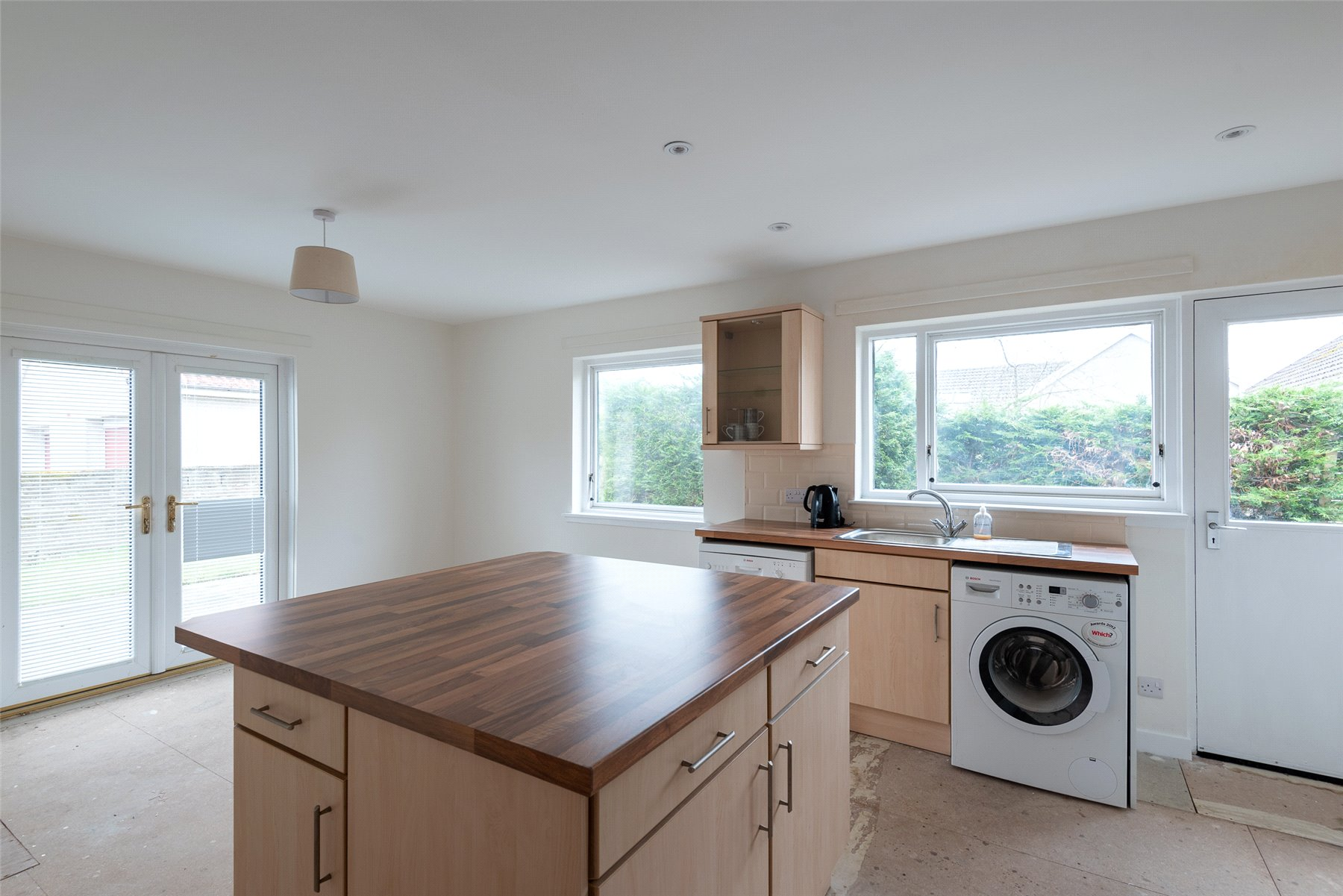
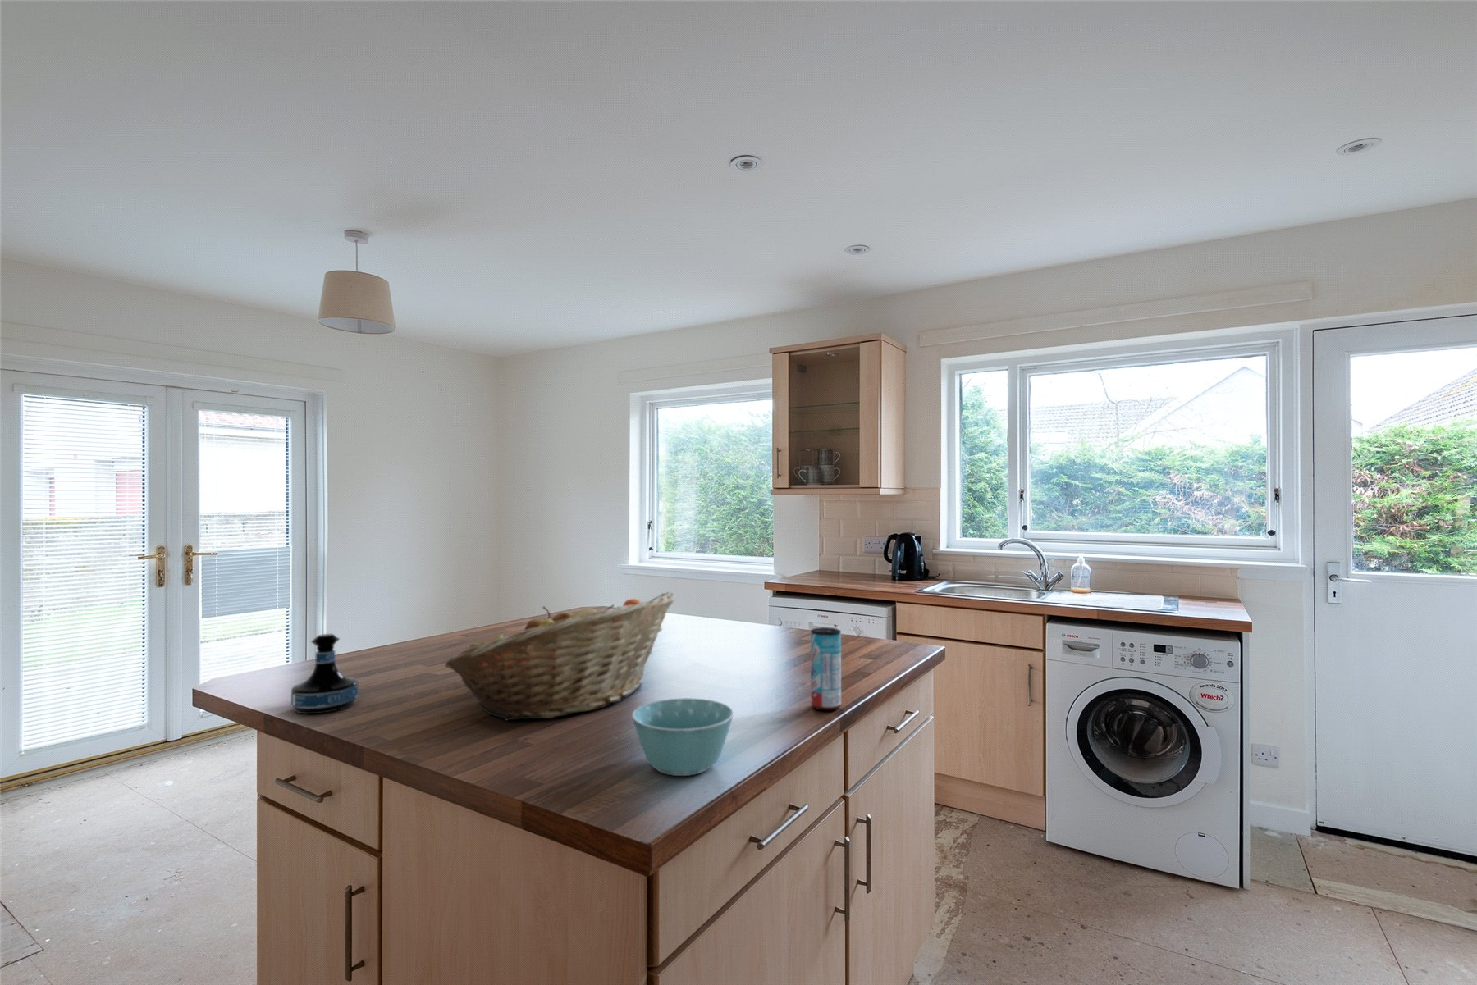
+ beverage can (826, 668)
+ tequila bottle (324, 671)
+ bowl (683, 738)
+ fruit basket (571, 645)
